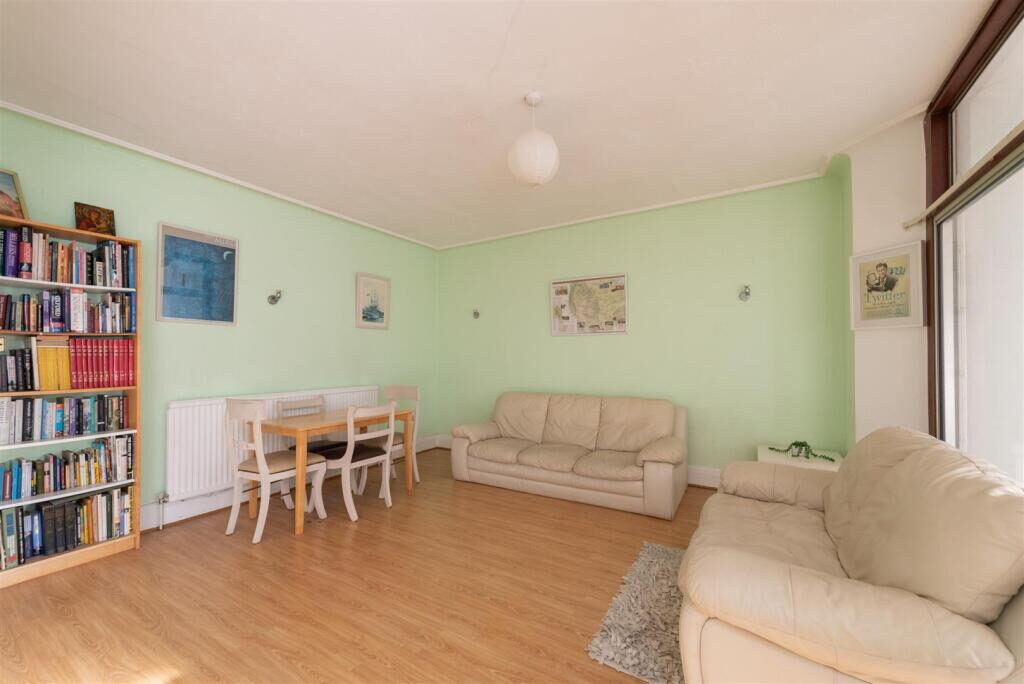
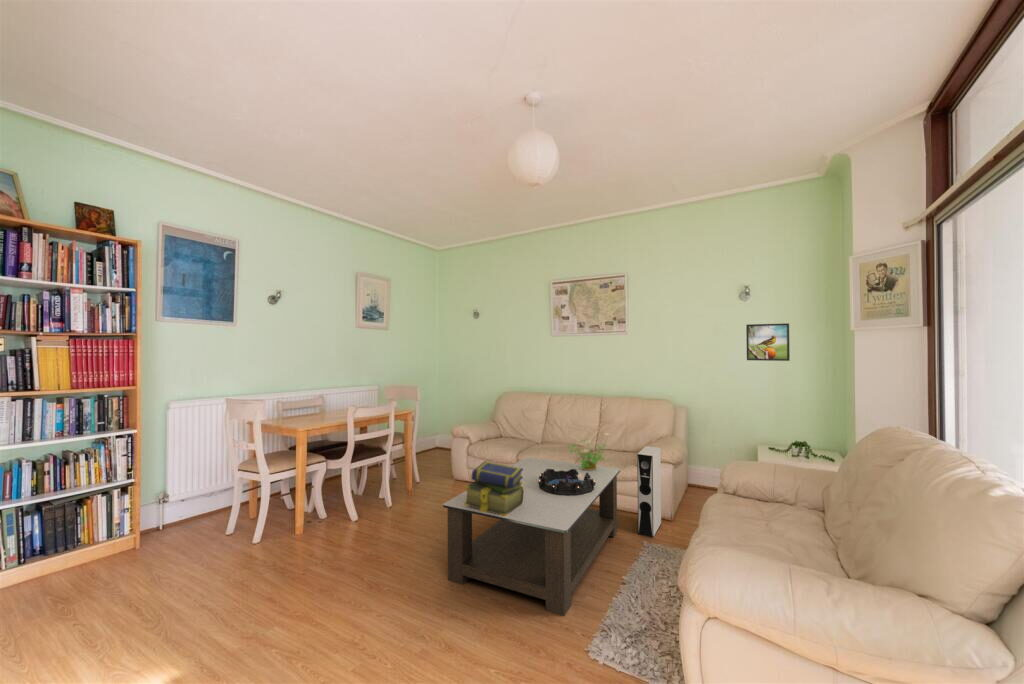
+ coffee table (542, 519)
+ stack of books (496, 485)
+ speaker (649, 489)
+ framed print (767, 342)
+ potted plant (588, 448)
+ decorative bowl (565, 479)
